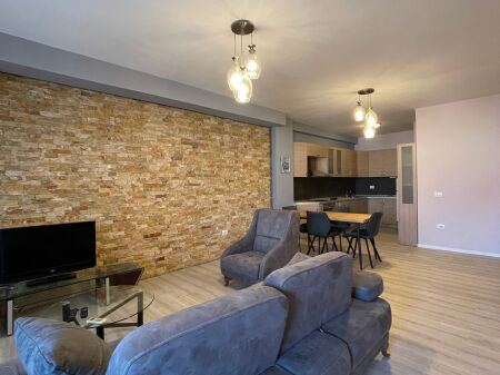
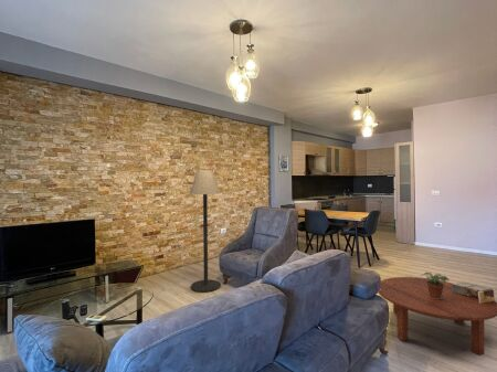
+ decorative box (475, 291)
+ coffee table (432, 311)
+ potted plant (434, 285)
+ floor lamp (205, 228)
